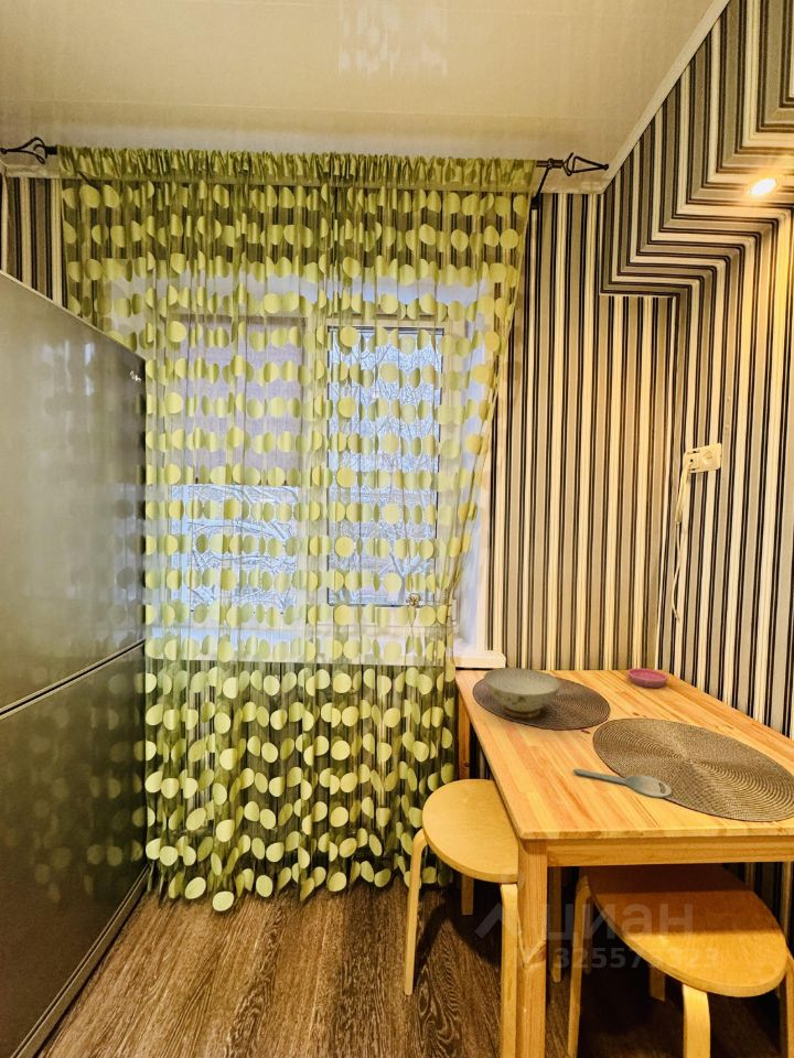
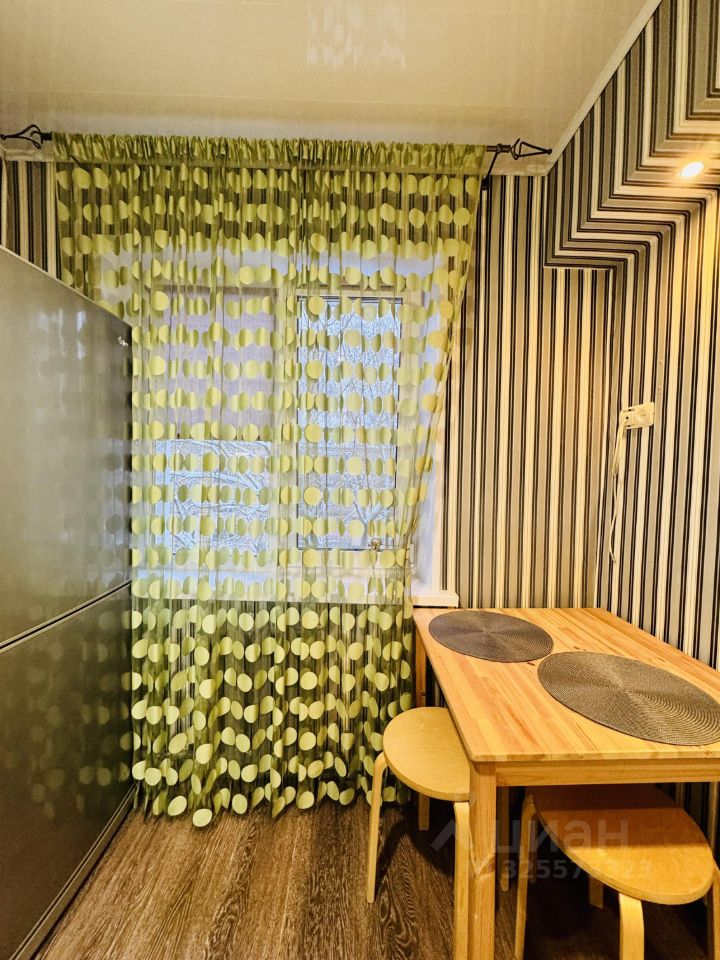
- ceramic bowl (519, 694)
- key (620, 779)
- saucer (646, 678)
